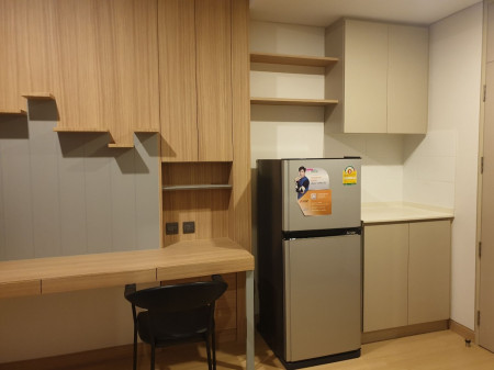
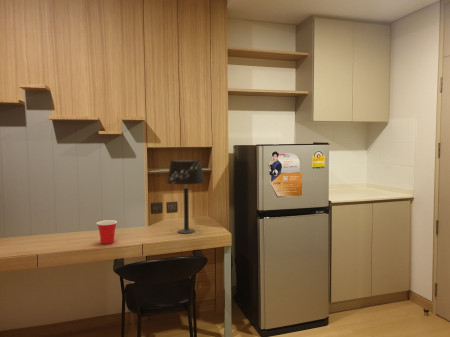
+ table lamp (186, 196)
+ cup (107, 232)
